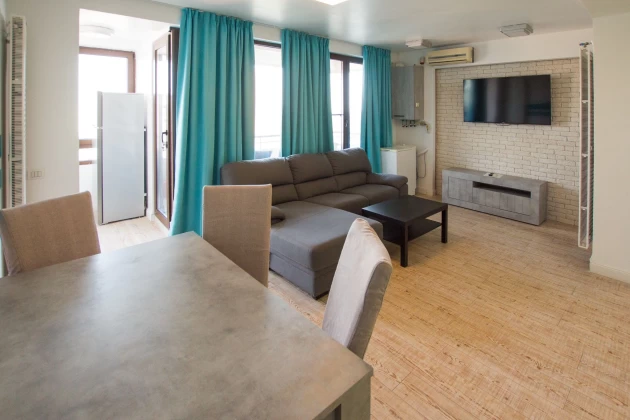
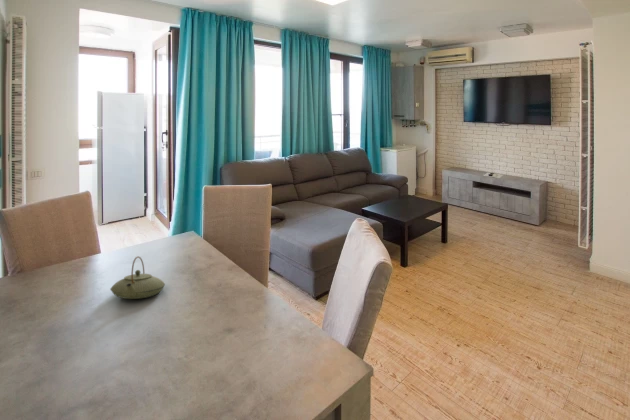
+ teapot (137, 276)
